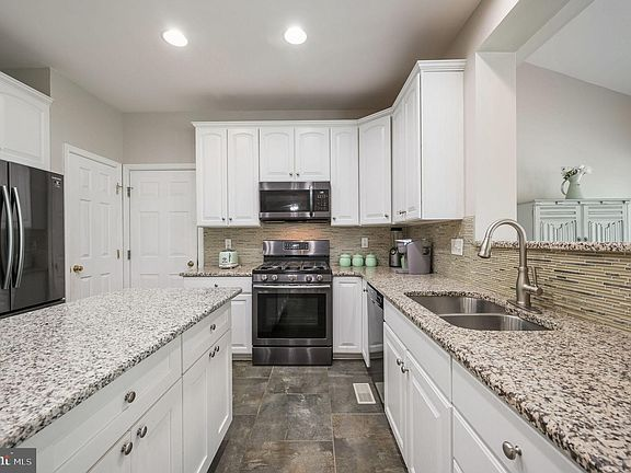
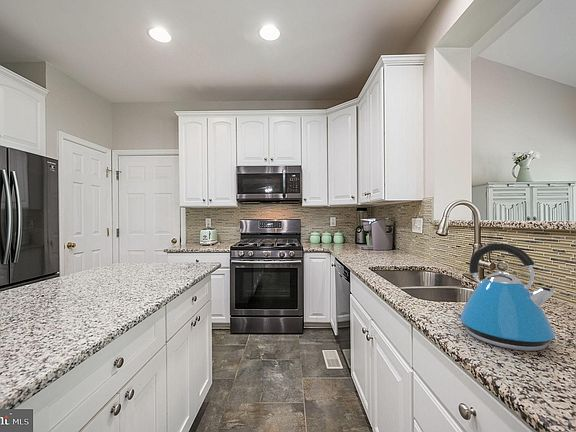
+ kettle (499, 288)
